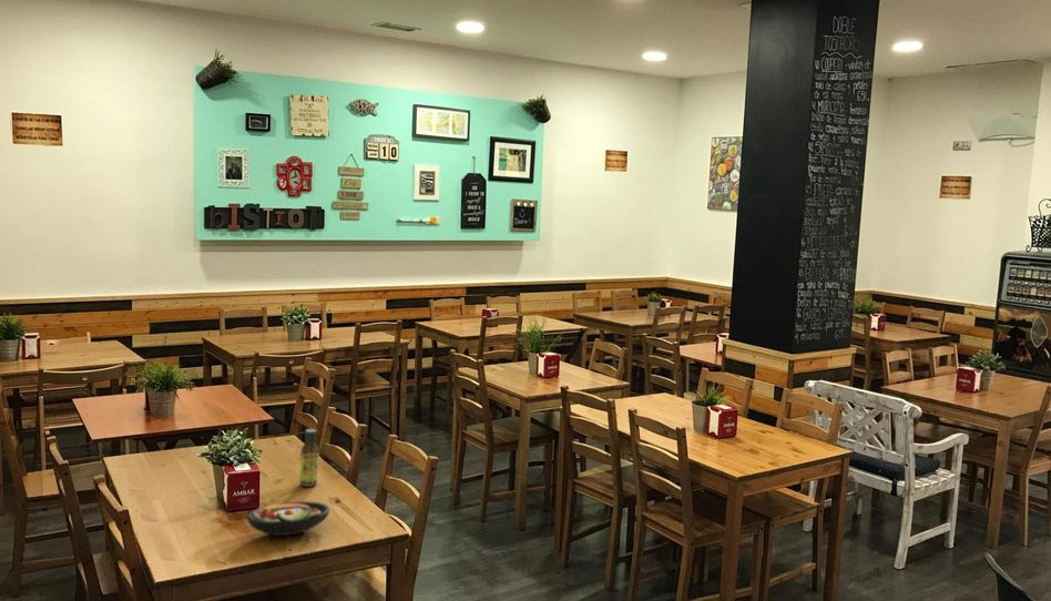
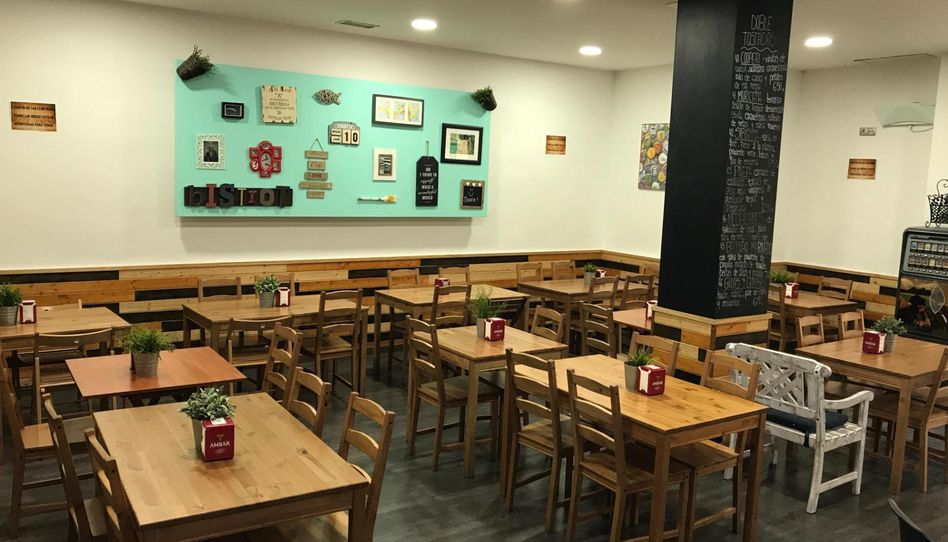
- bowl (288, 519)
- sauce bottle (308, 457)
